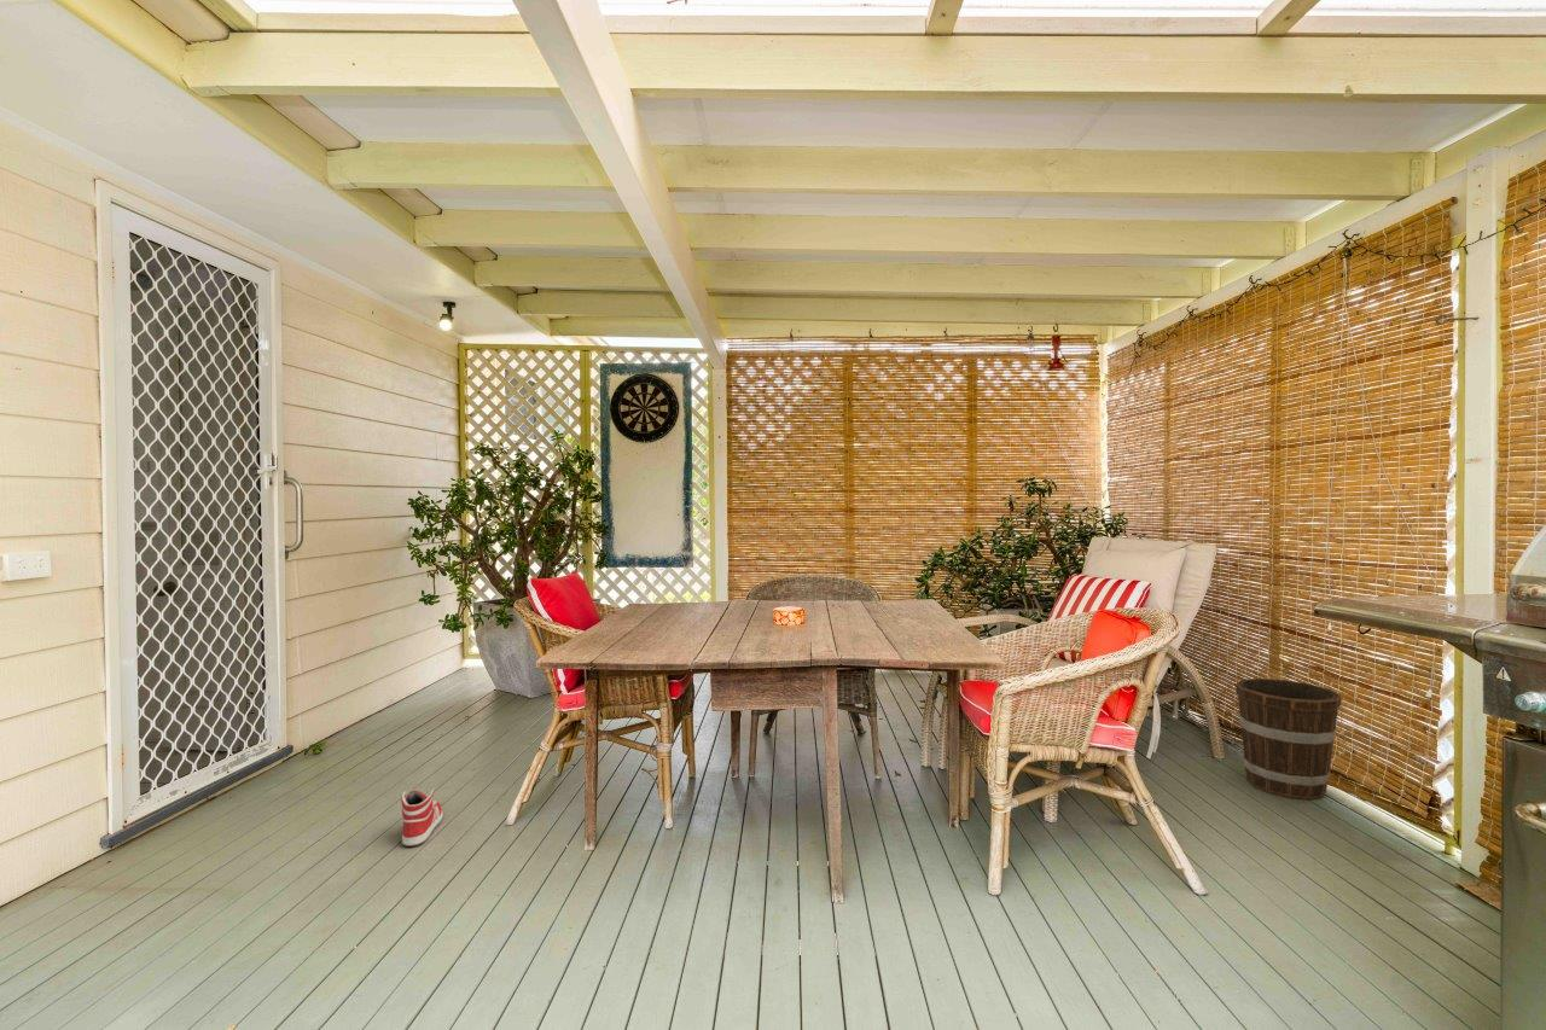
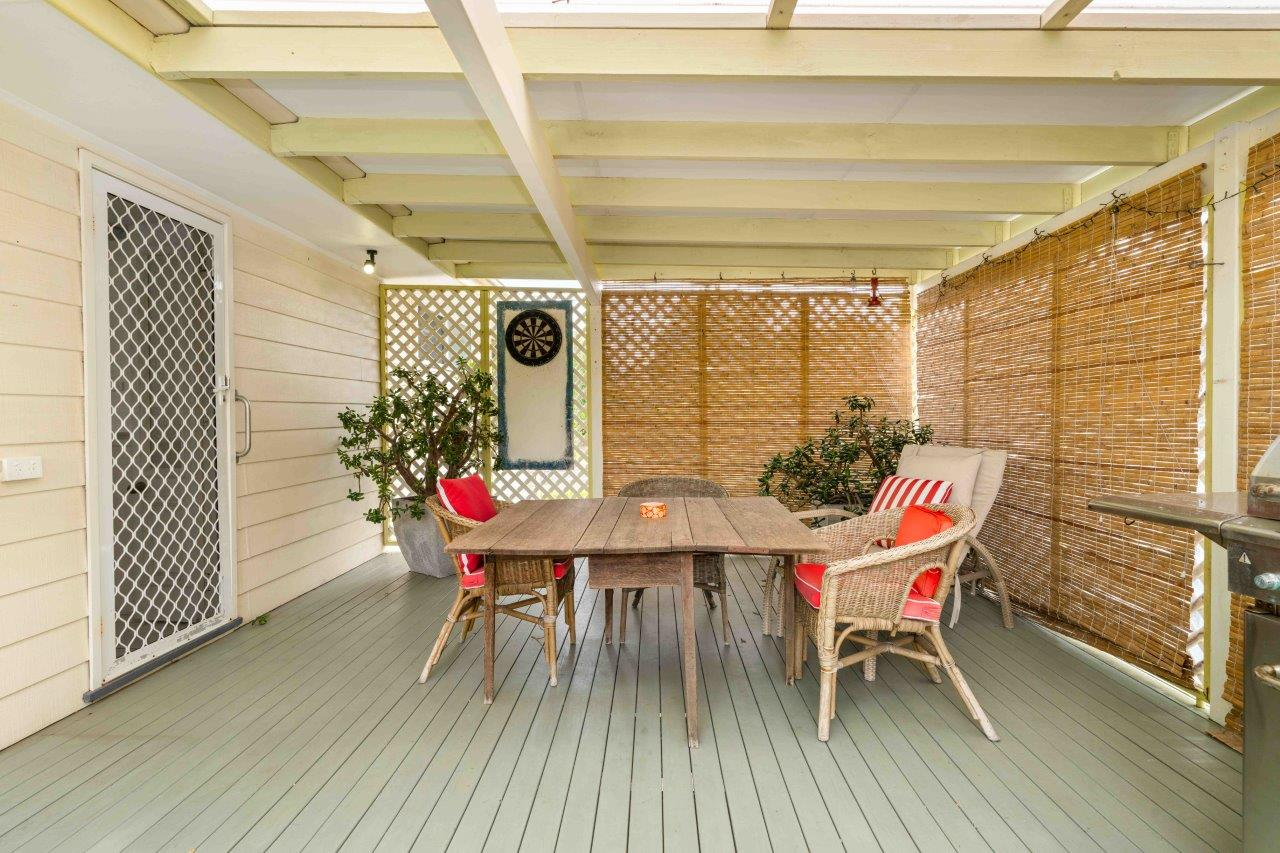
- sneaker (423, 804)
- bucket (1285, 737)
